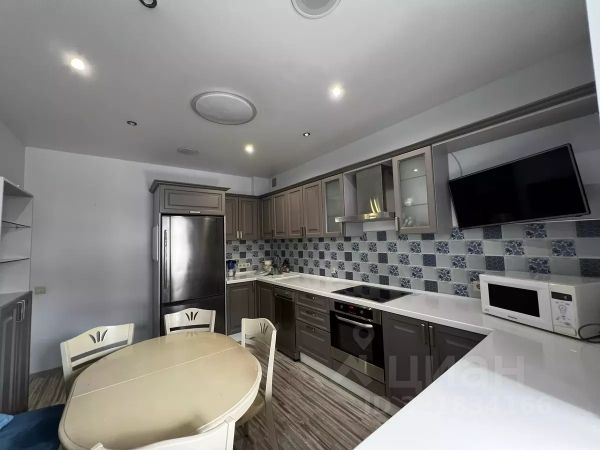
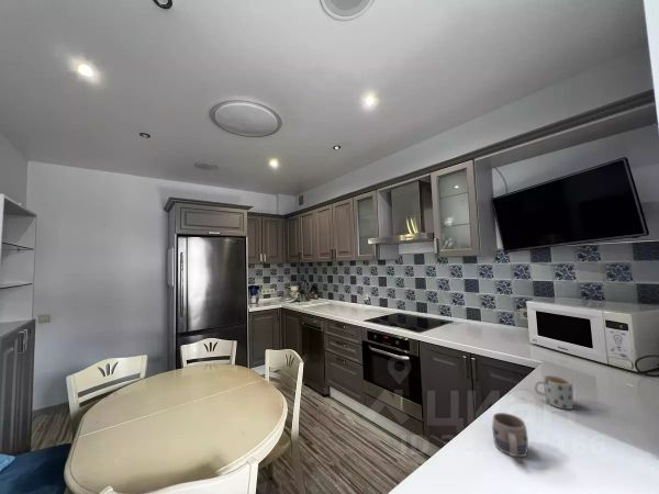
+ mug (552, 391)
+ mug (510, 436)
